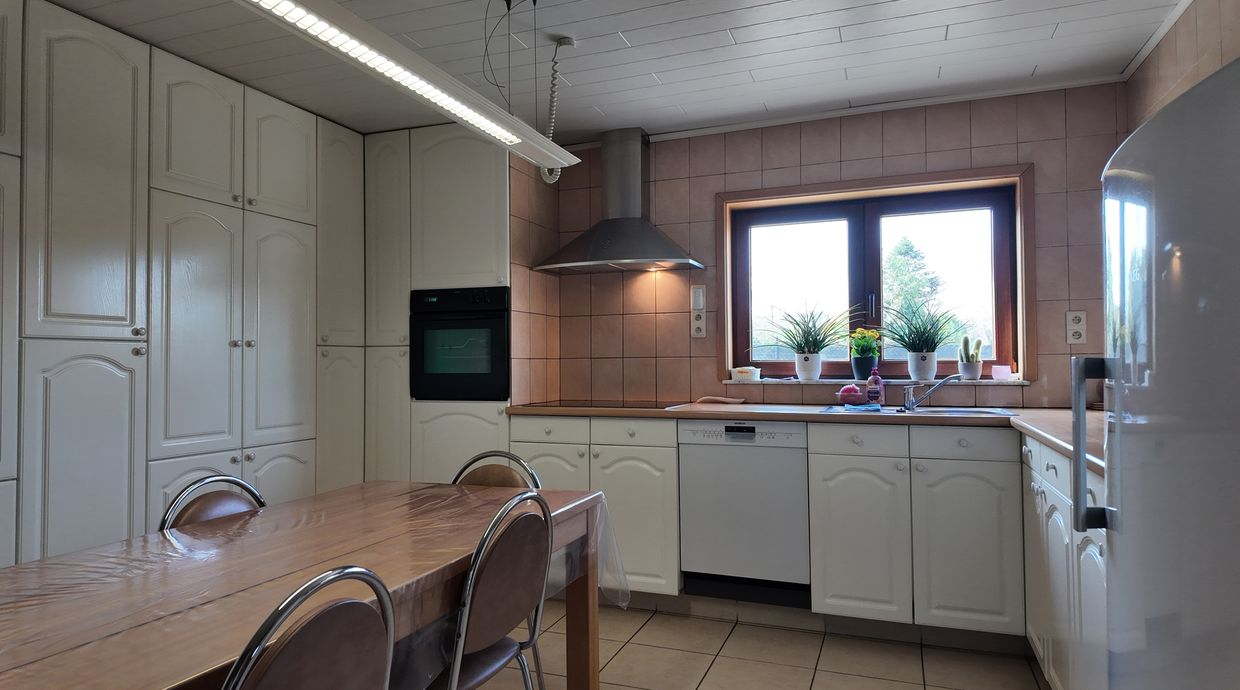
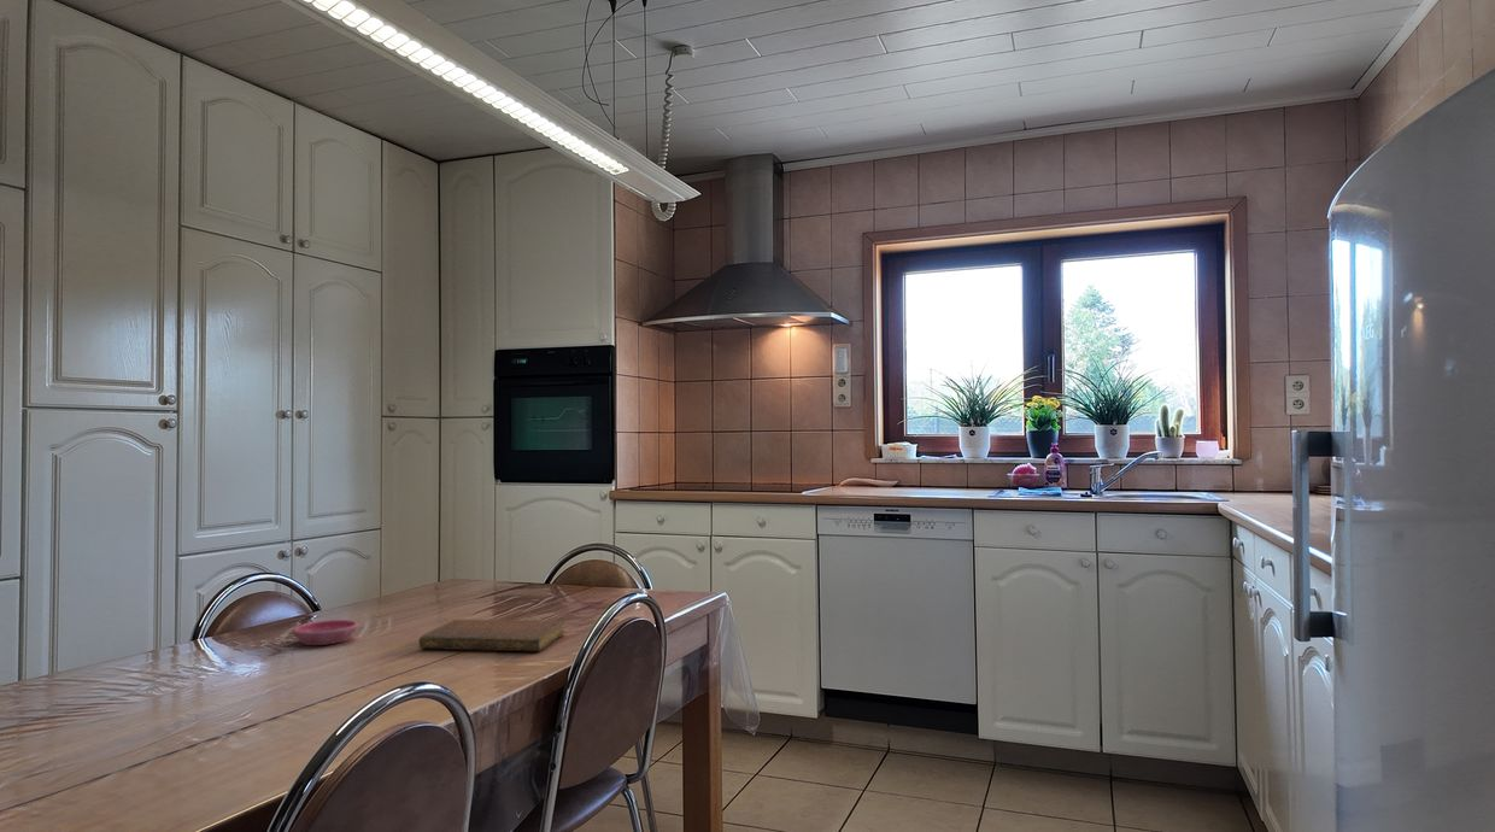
+ saucer (326, 632)
+ notebook (494, 634)
